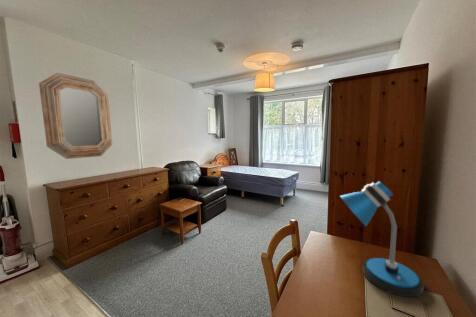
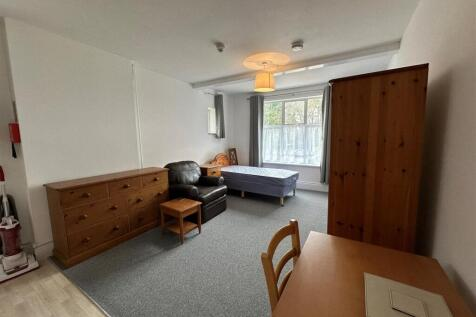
- home mirror (81, 118)
- desk lamp (391, 230)
